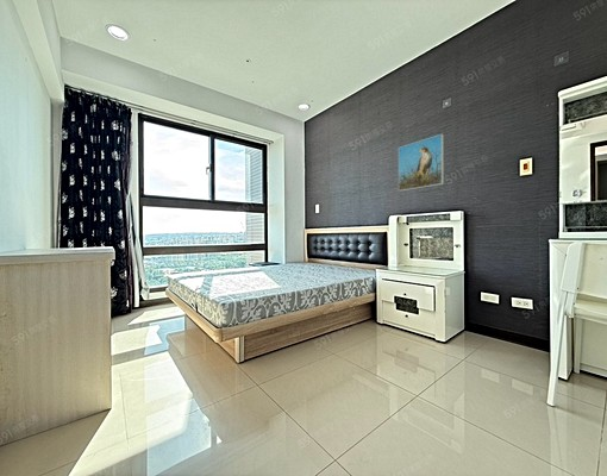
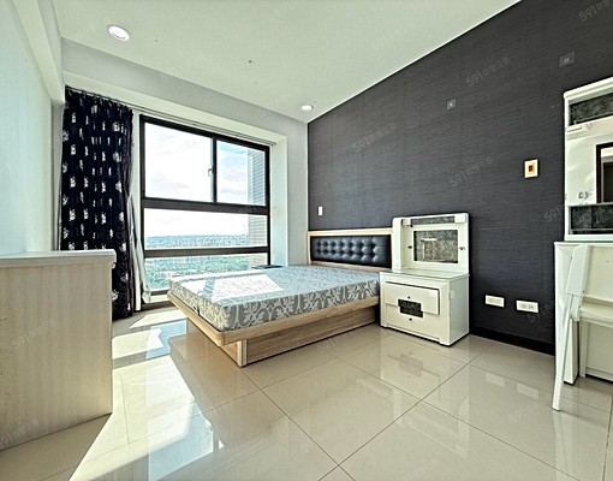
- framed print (419, 164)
